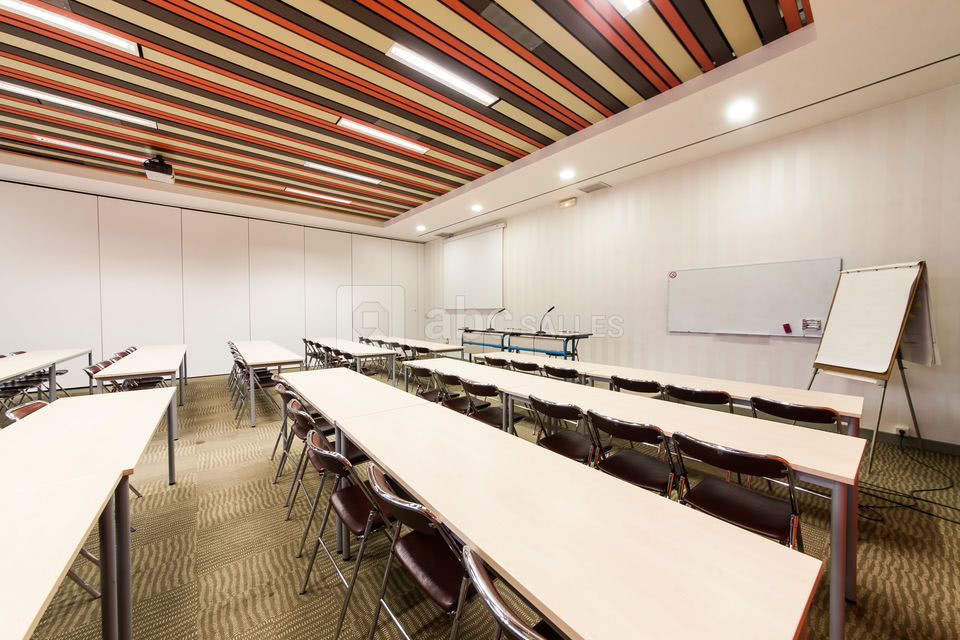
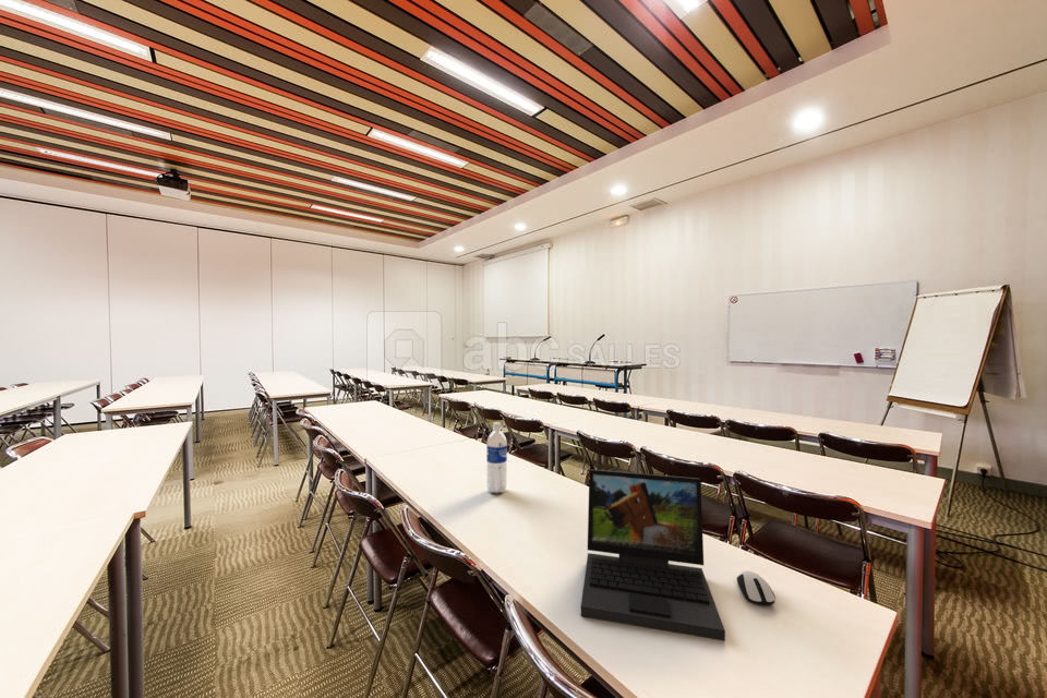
+ laptop (646, 538)
+ computer mouse (754, 583)
+ water bottle (496, 457)
